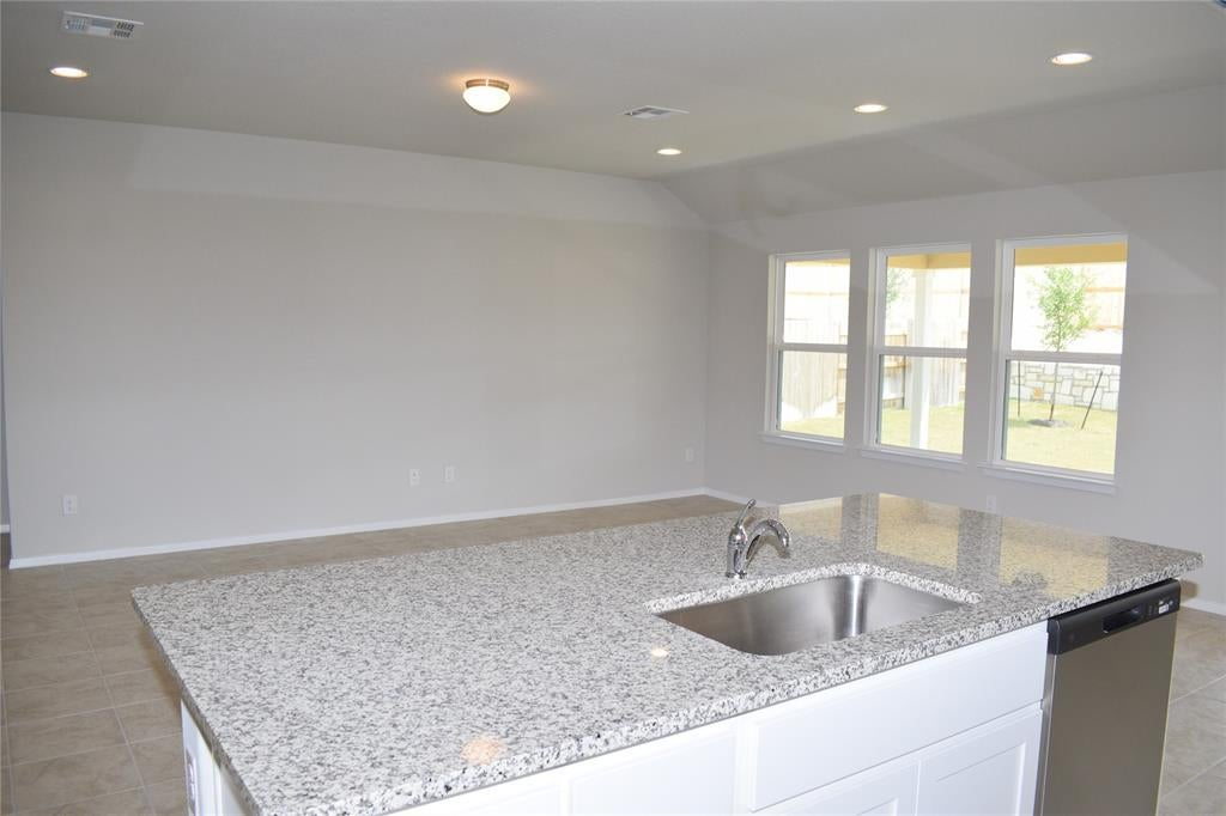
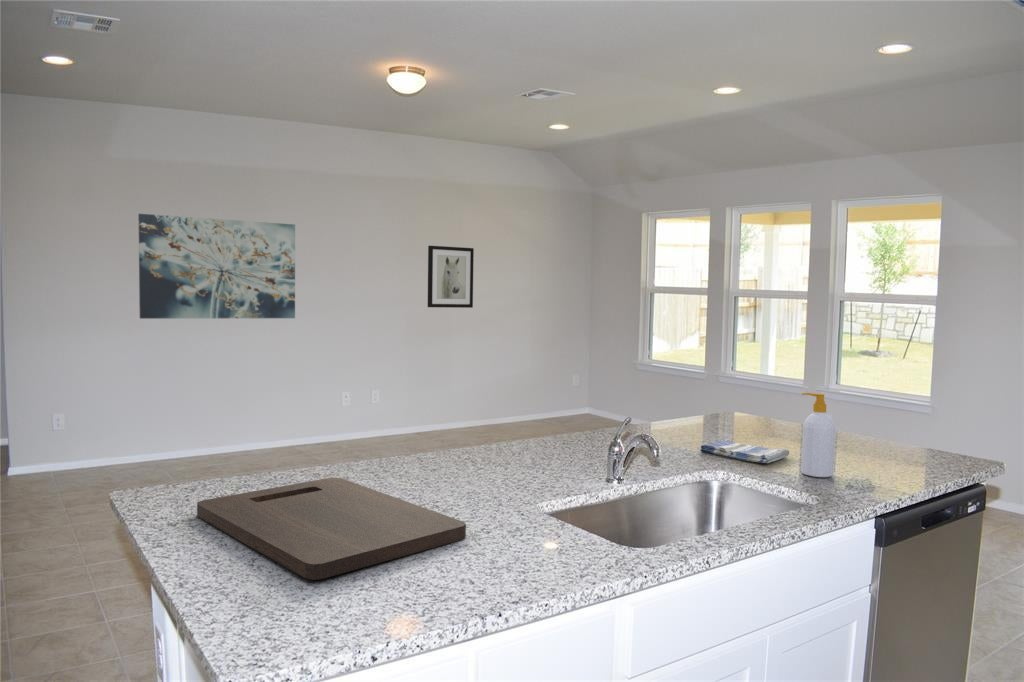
+ dish towel (744, 450)
+ cutting board (326, 518)
+ soap bottle (817, 433)
+ wall art (221, 269)
+ wall art (450, 277)
